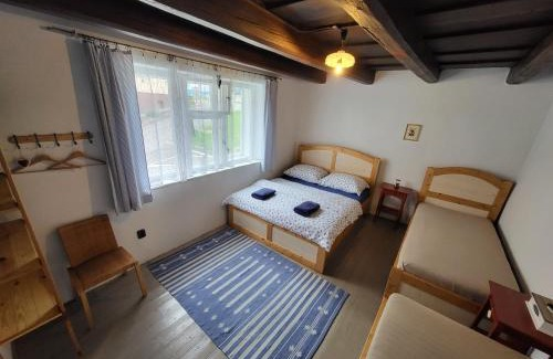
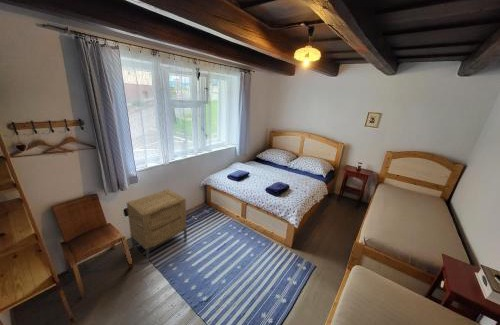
+ nightstand (158, 222)
